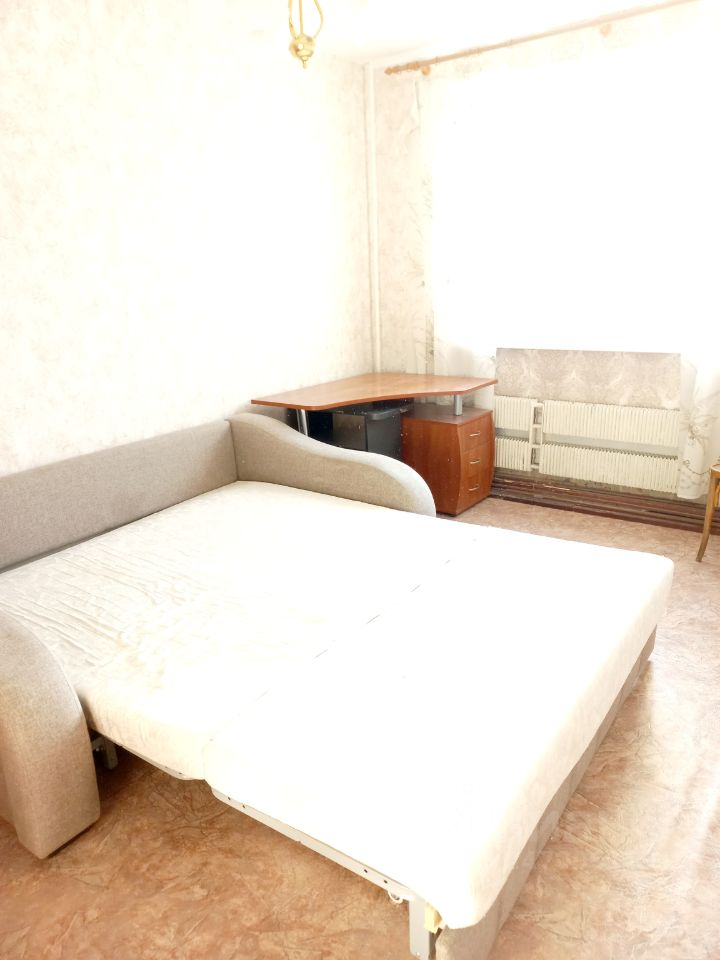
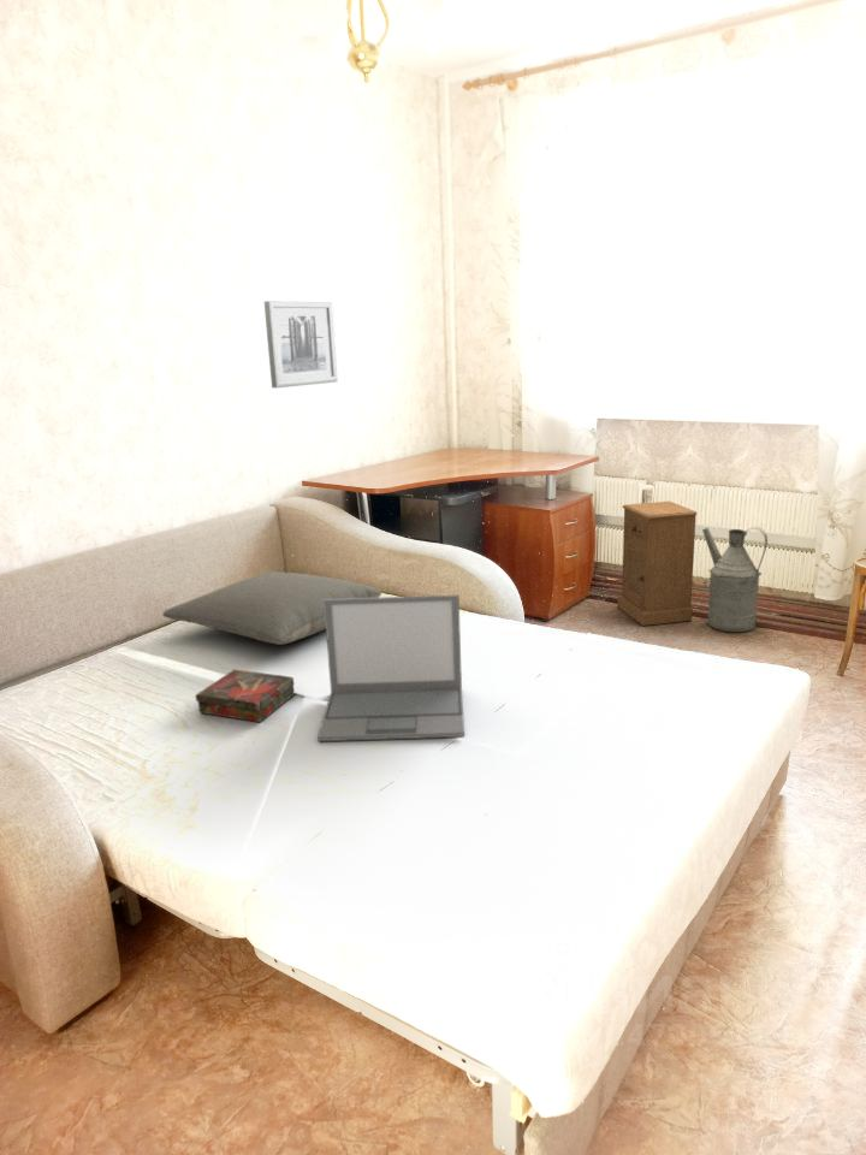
+ pillow (274, 603)
+ wall art (302, 343)
+ watering can (730, 575)
+ laptop (391, 664)
+ book (245, 694)
+ nightstand (656, 561)
